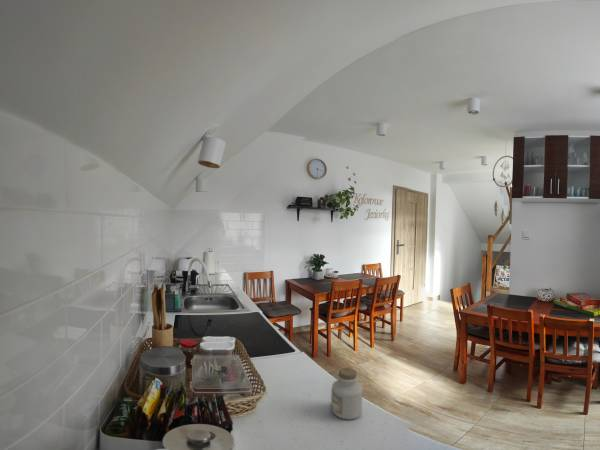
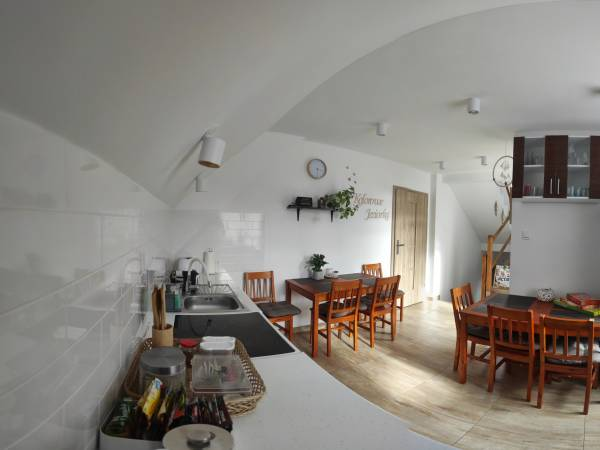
- jar (347, 391)
